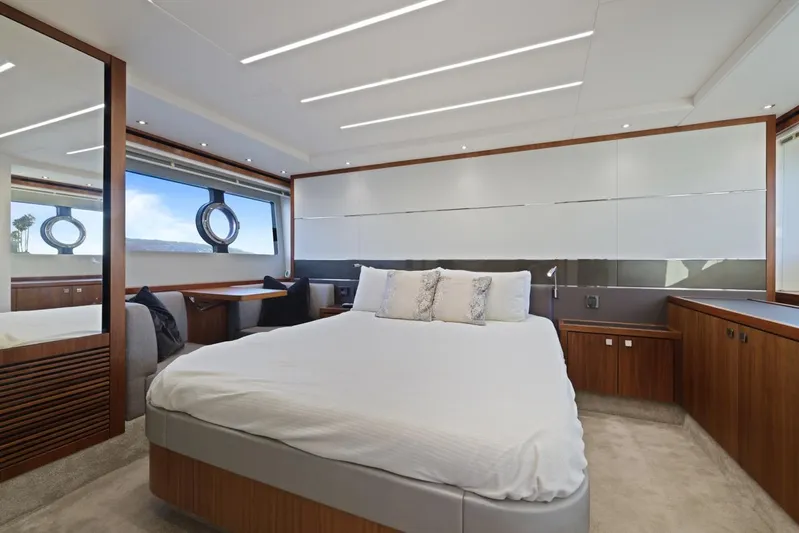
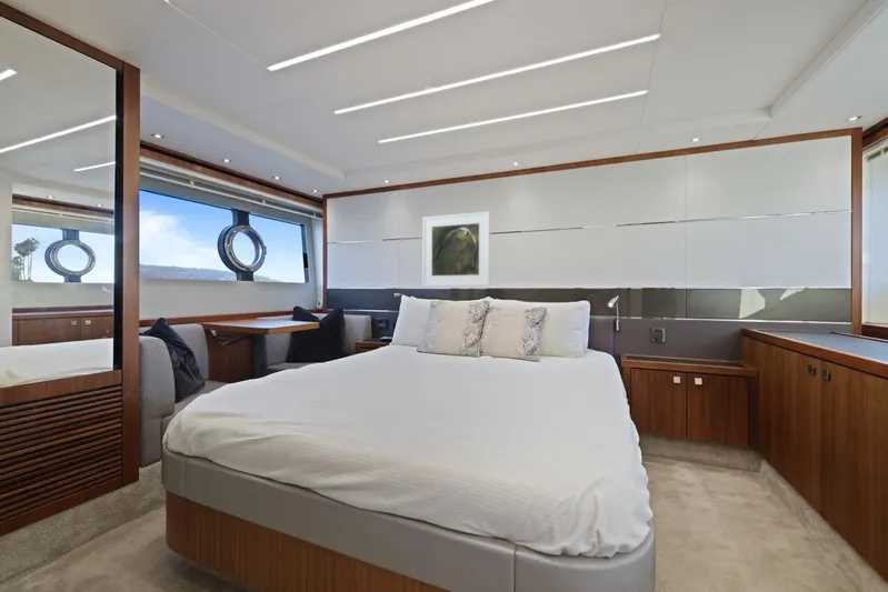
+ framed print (455, 250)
